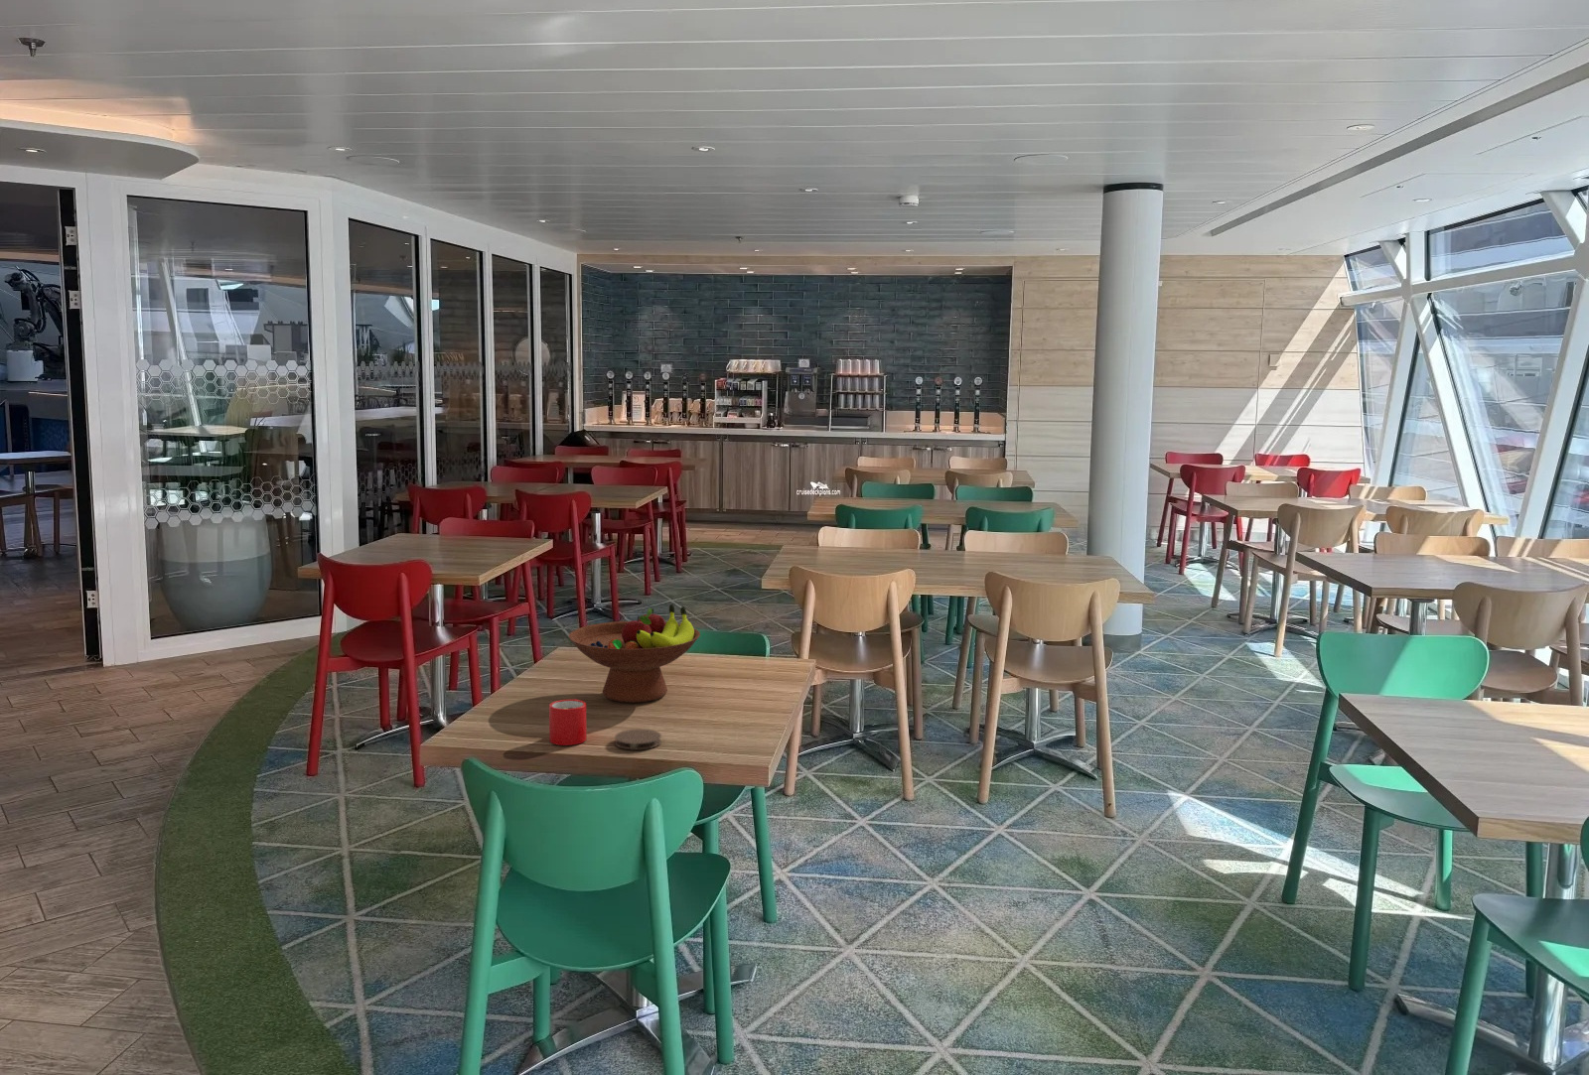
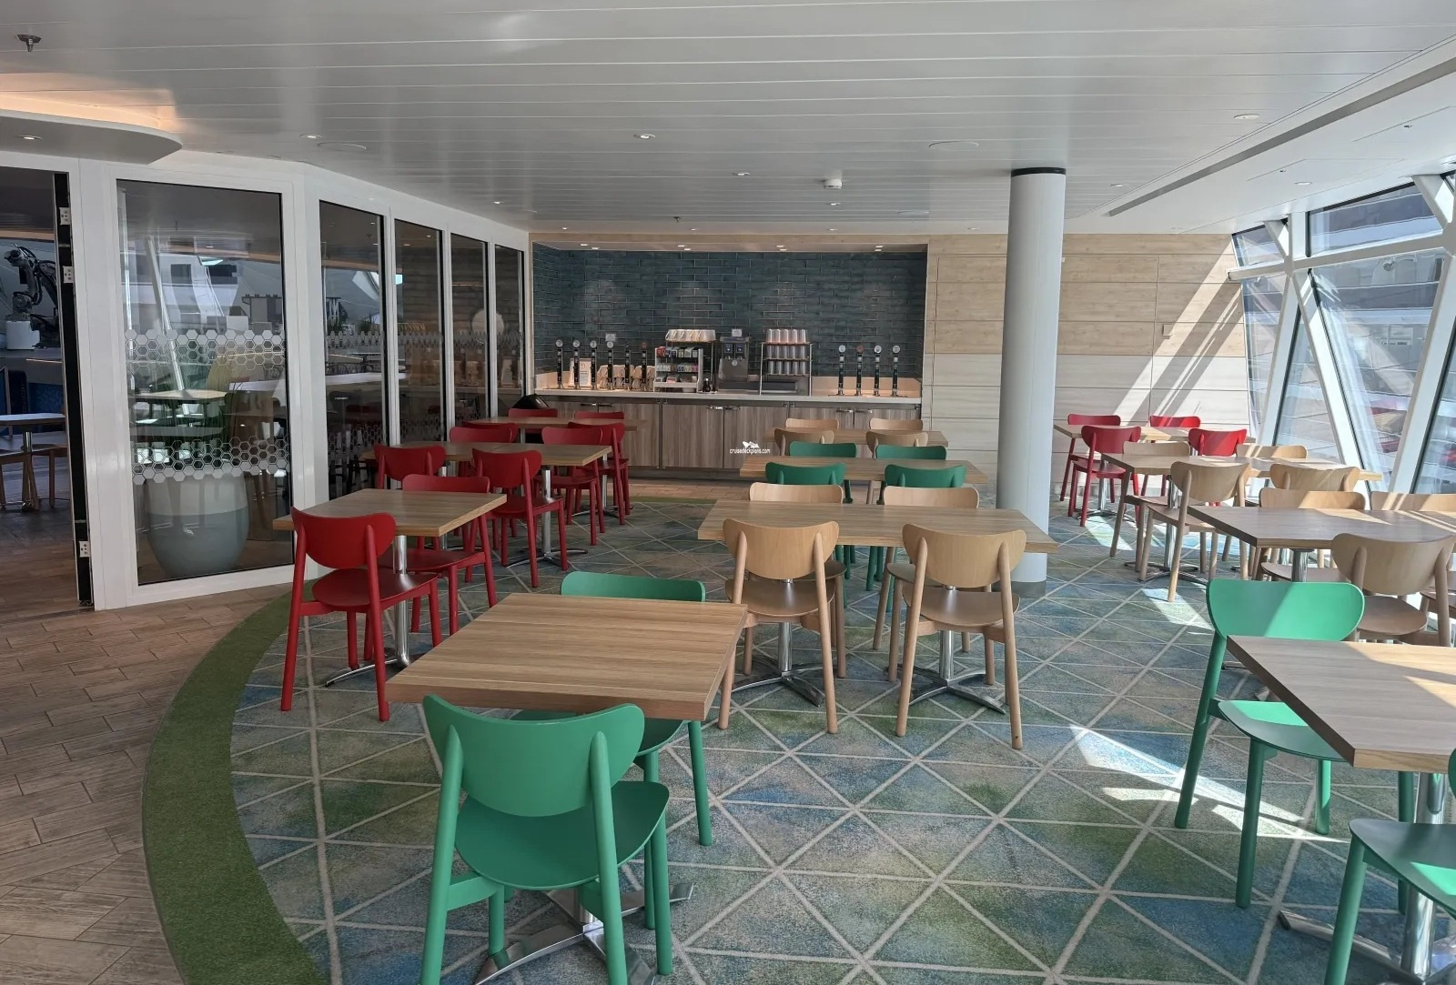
- coaster (637, 739)
- mug (570, 719)
- fruit bowl (635, 653)
